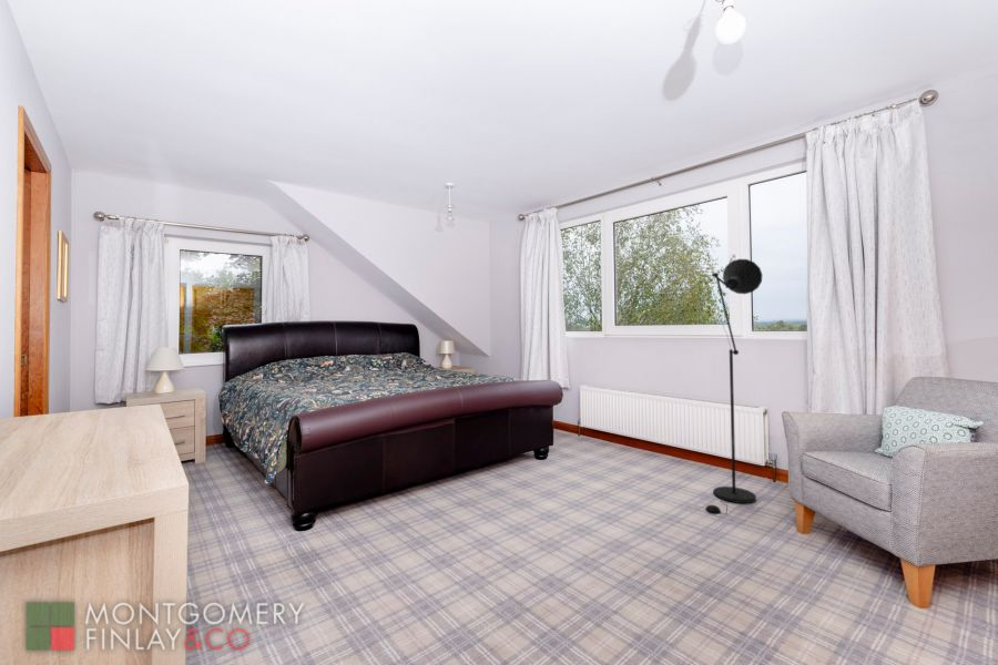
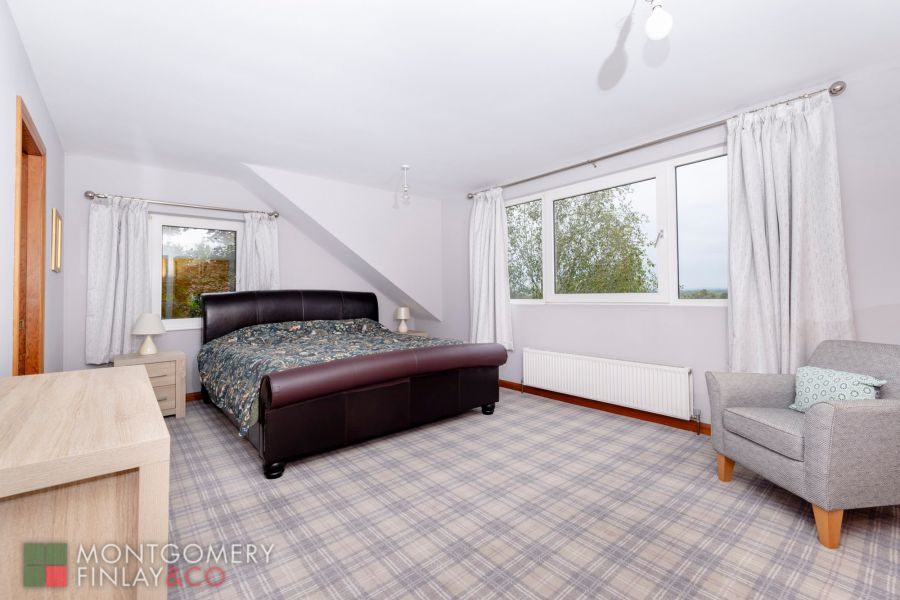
- floor lamp (730, 377)
